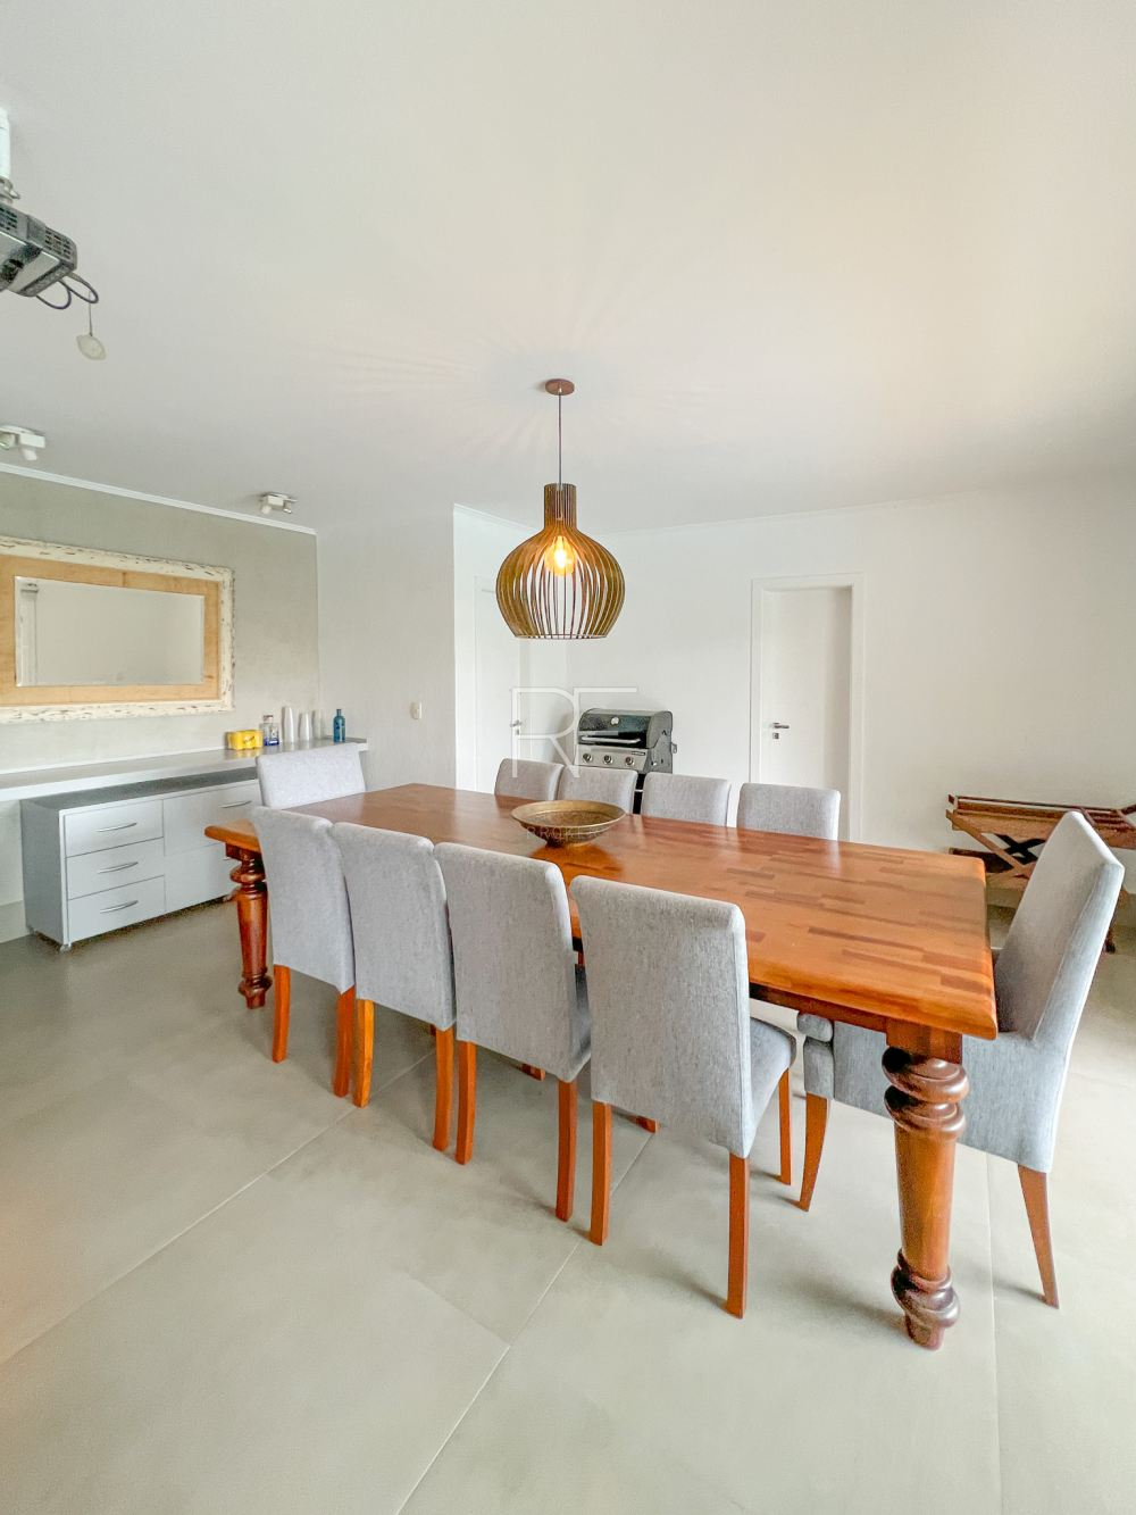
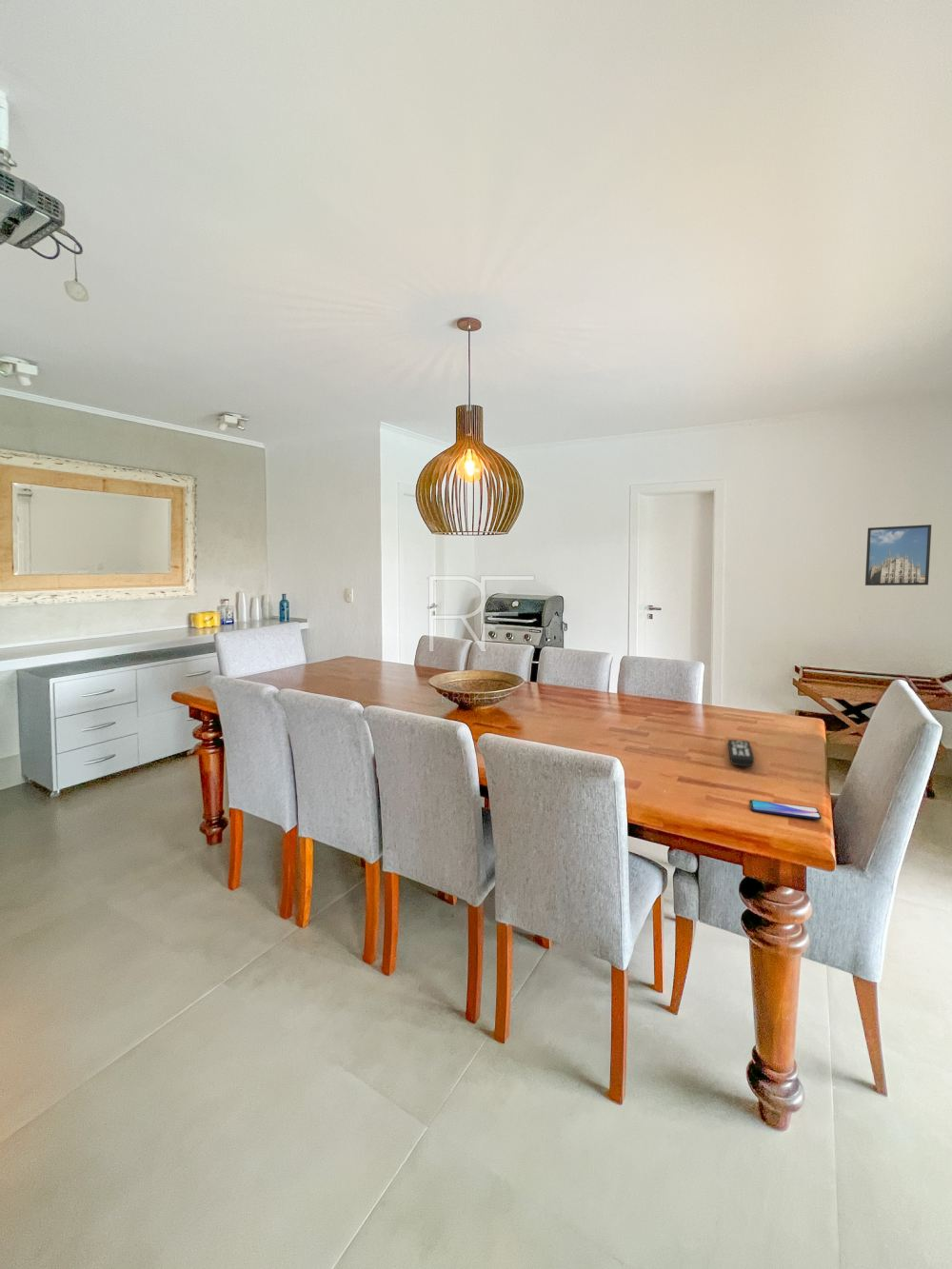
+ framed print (897, 555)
+ remote control (740, 752)
+ smartphone (783, 809)
